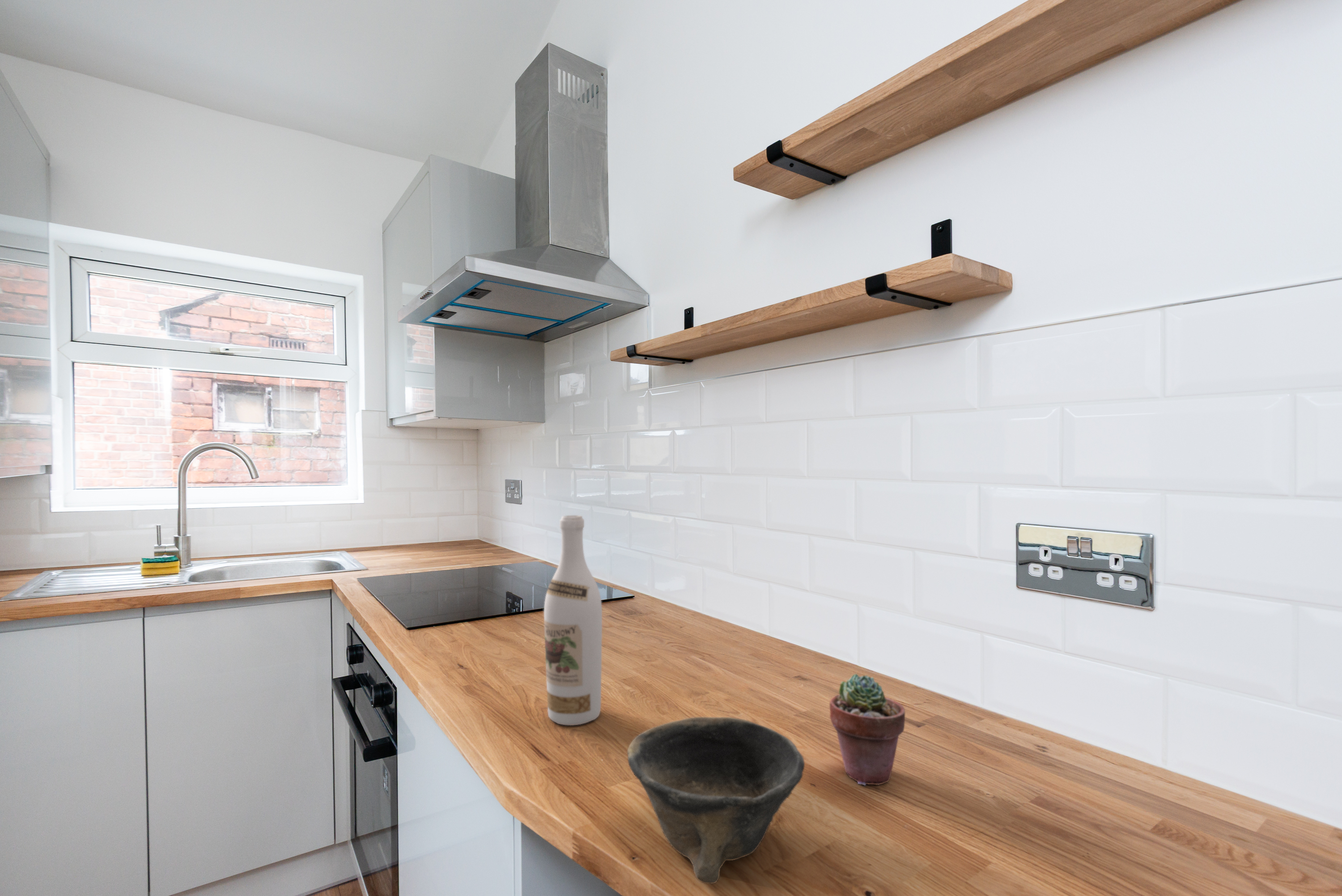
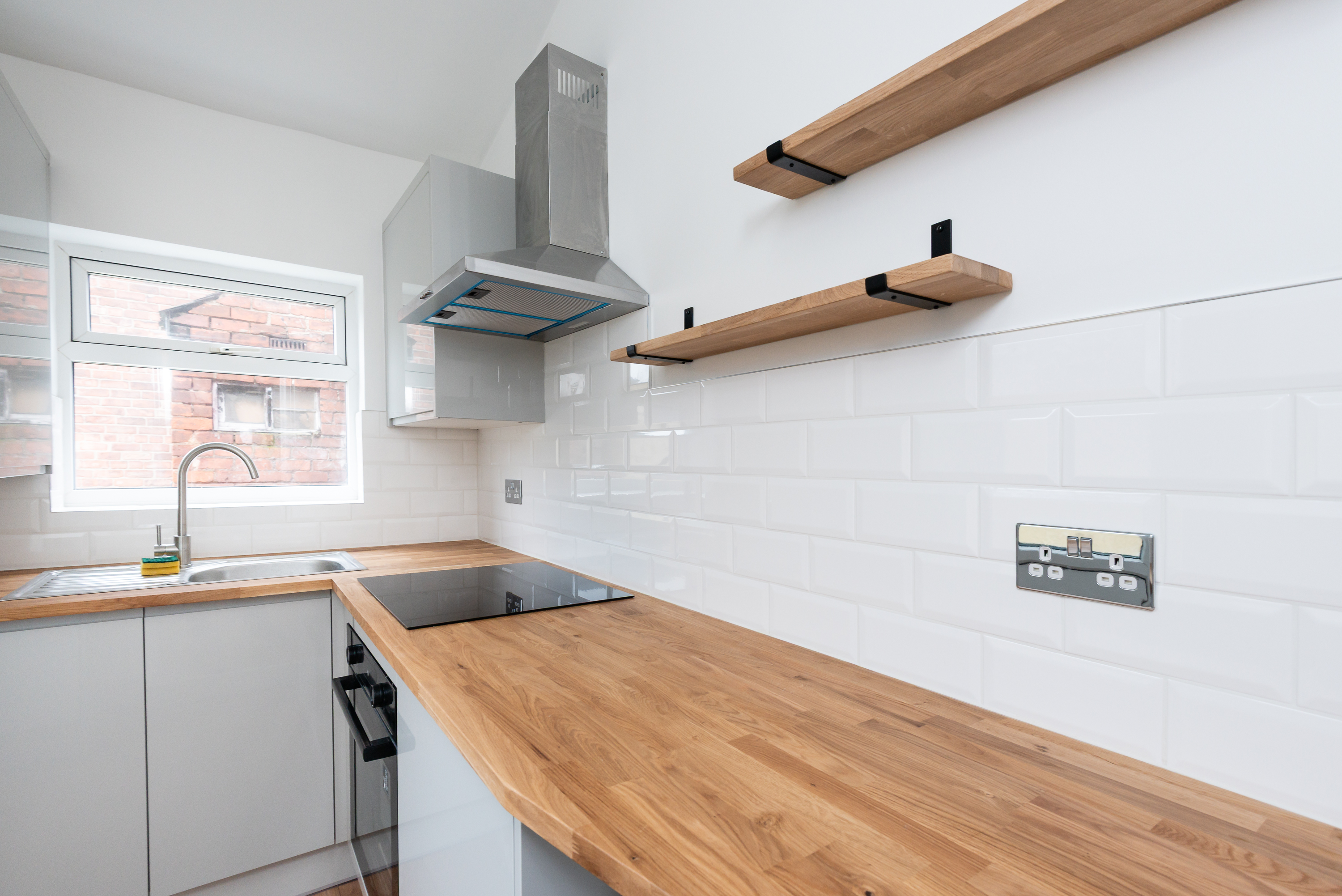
- potted succulent (866, 724)
- bowl (715, 792)
- wine bottle (573, 615)
